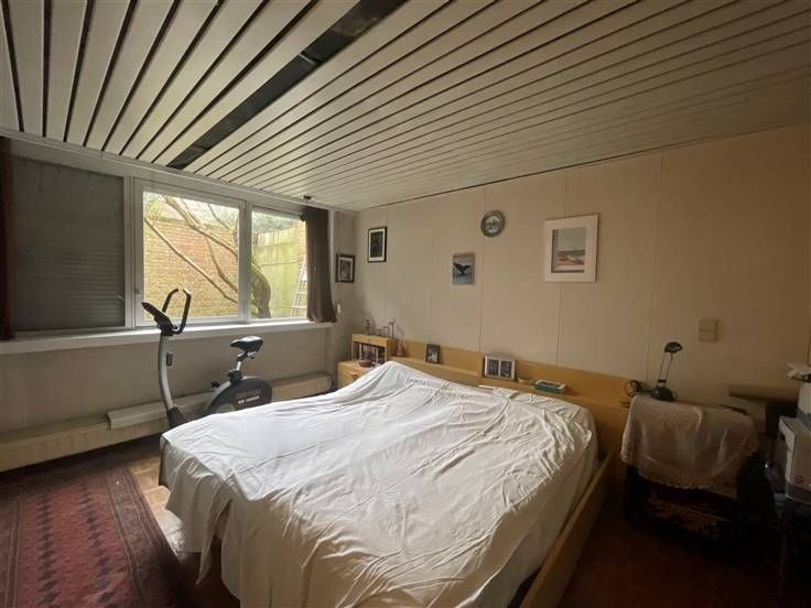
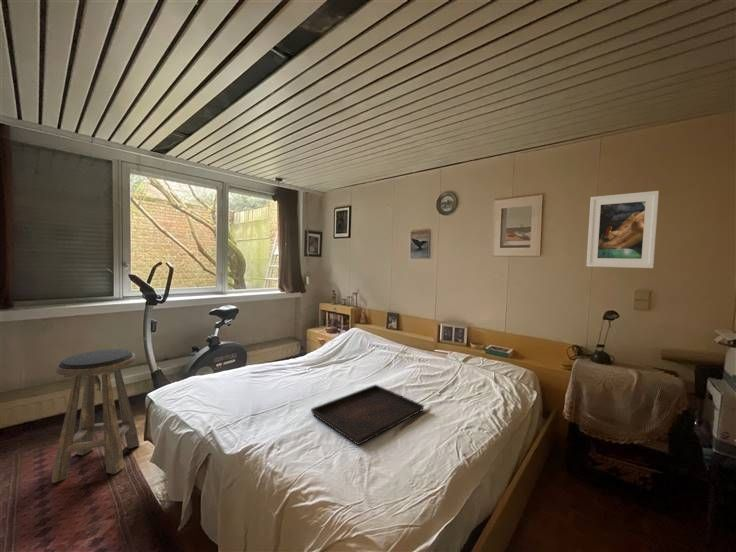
+ serving tray (368, 409)
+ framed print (620, 230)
+ stool (103, 408)
